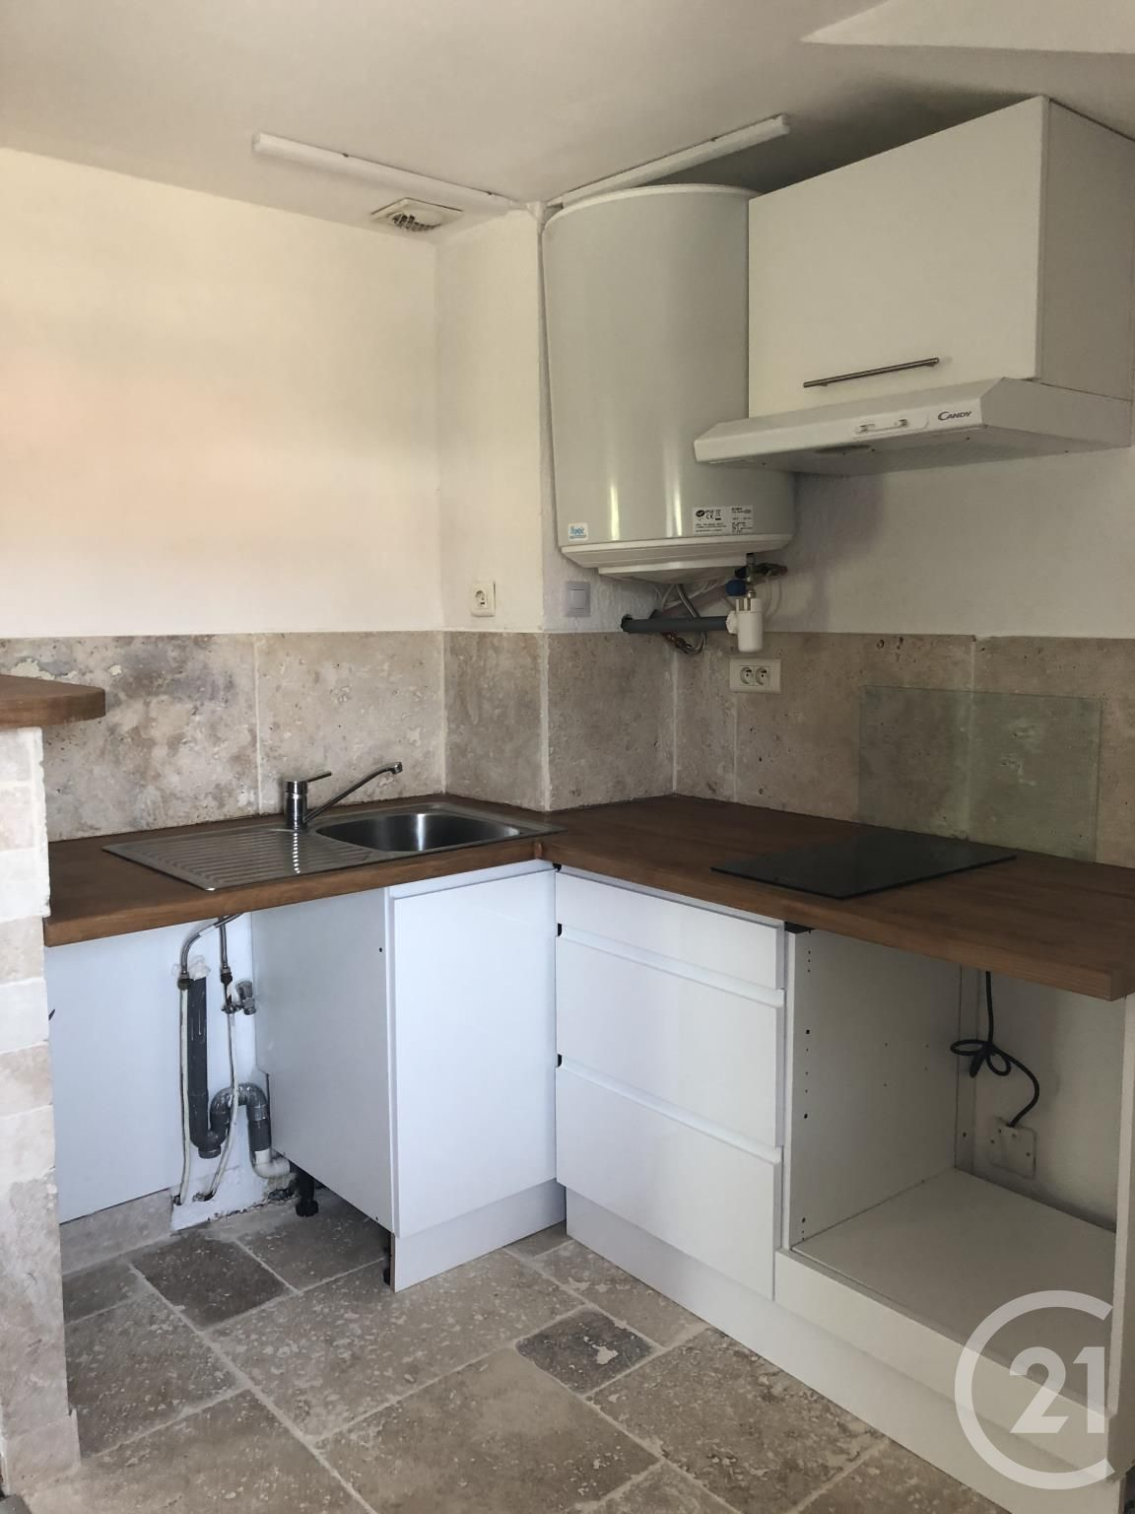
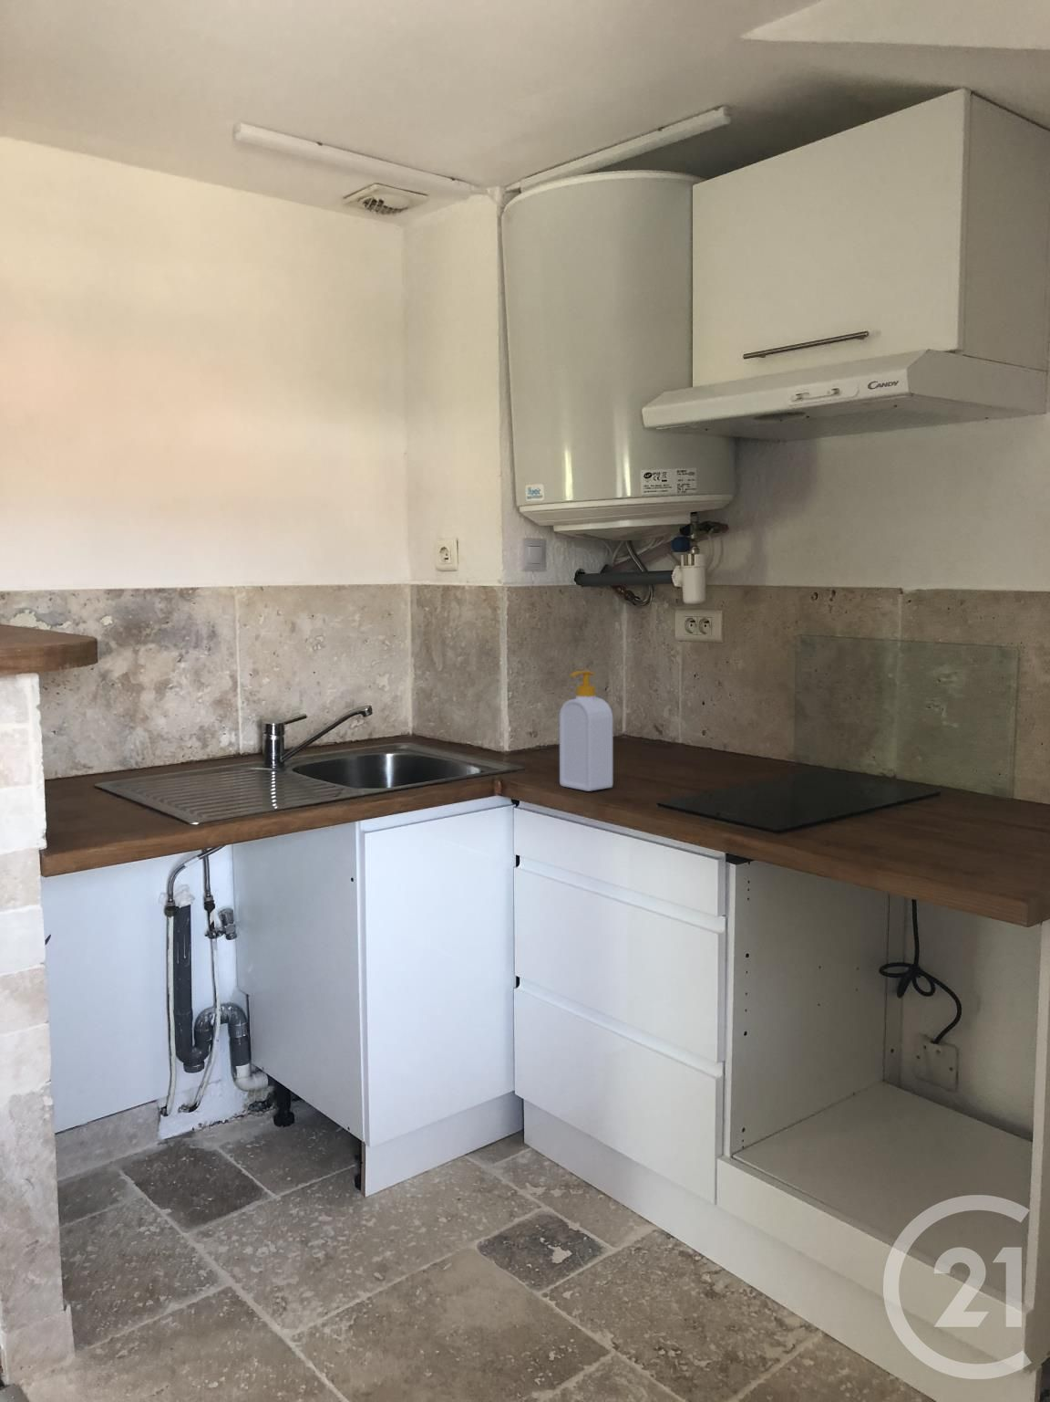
+ soap bottle (585, 730)
